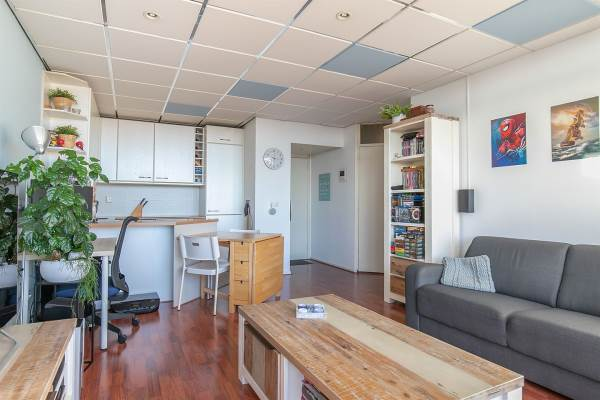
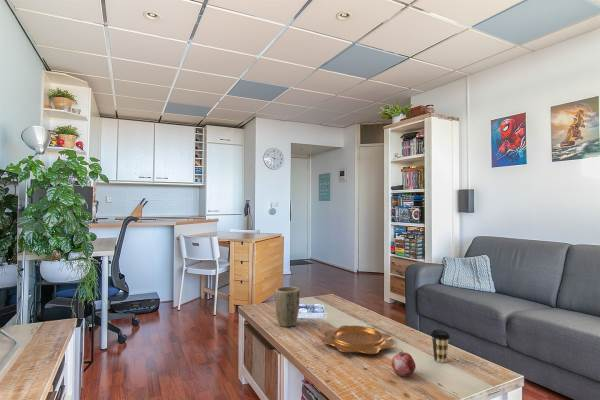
+ plant pot (287, 306)
+ fruit (403, 361)
+ decorative bowl (357, 338)
+ coffee cup (440, 346)
